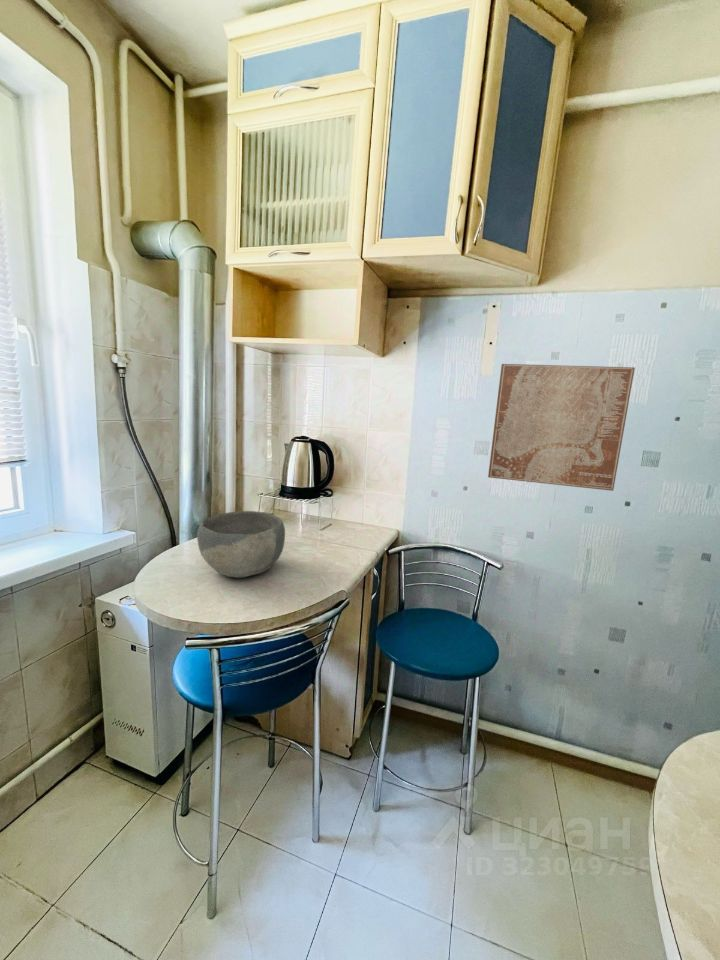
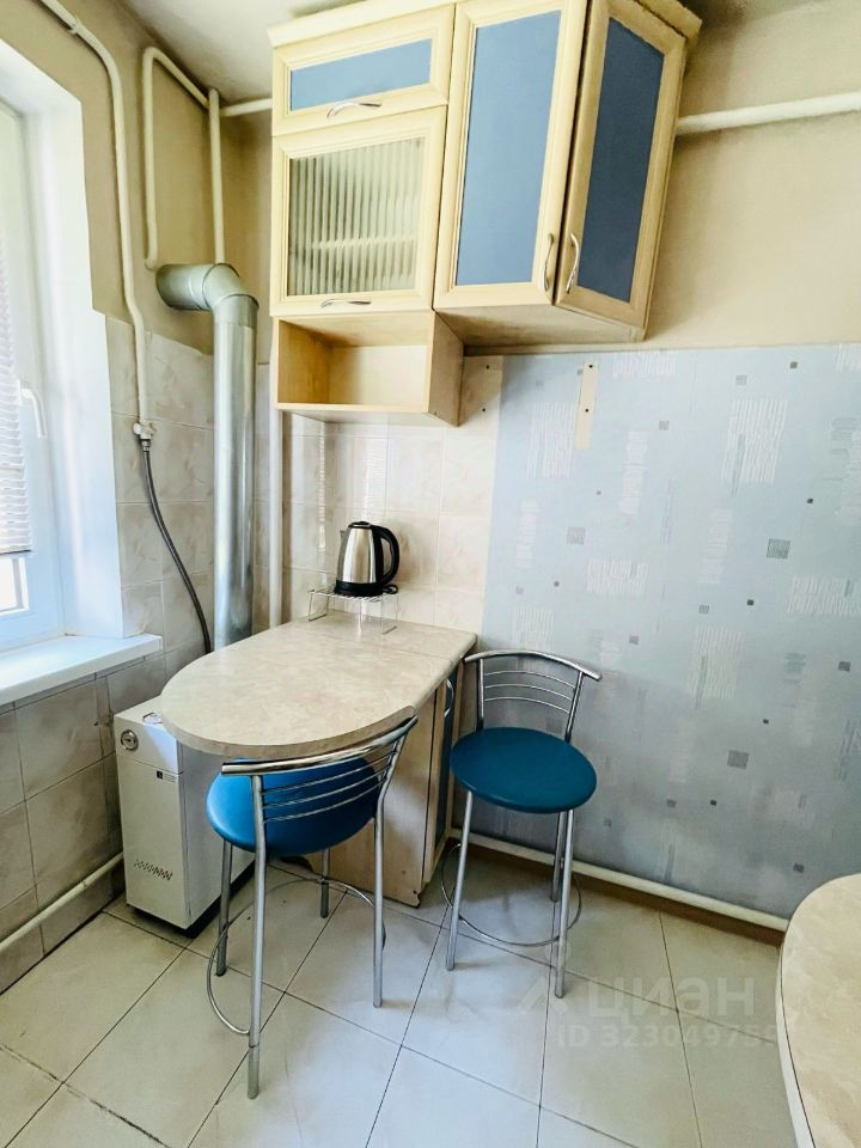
- wall art (555, 426)
- bowl (242, 545)
